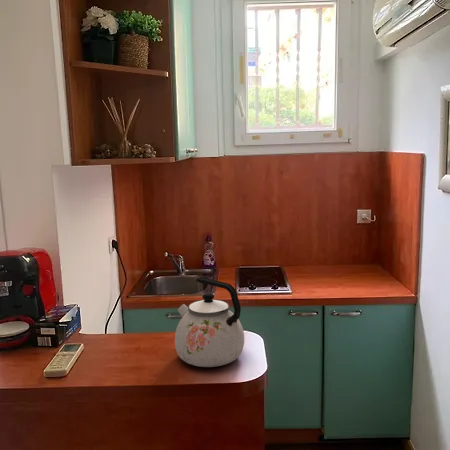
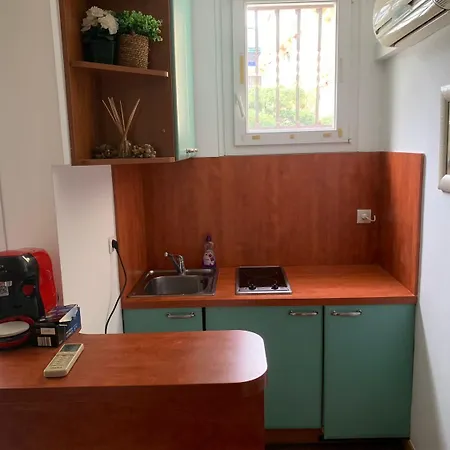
- kettle (208, 318)
